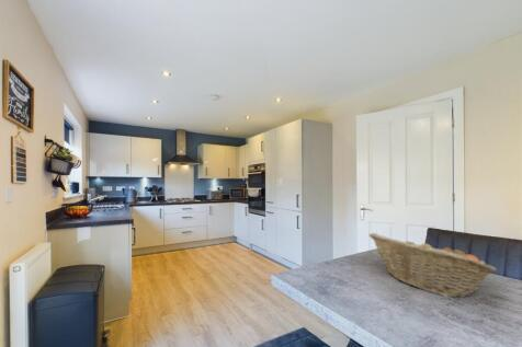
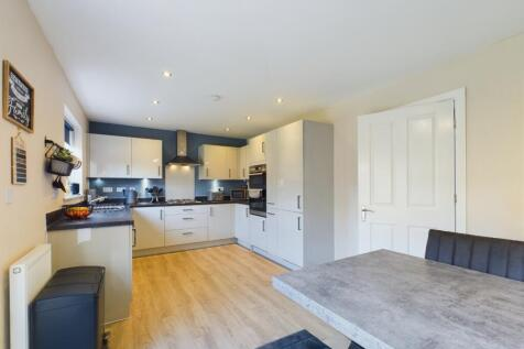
- fruit basket (423, 257)
